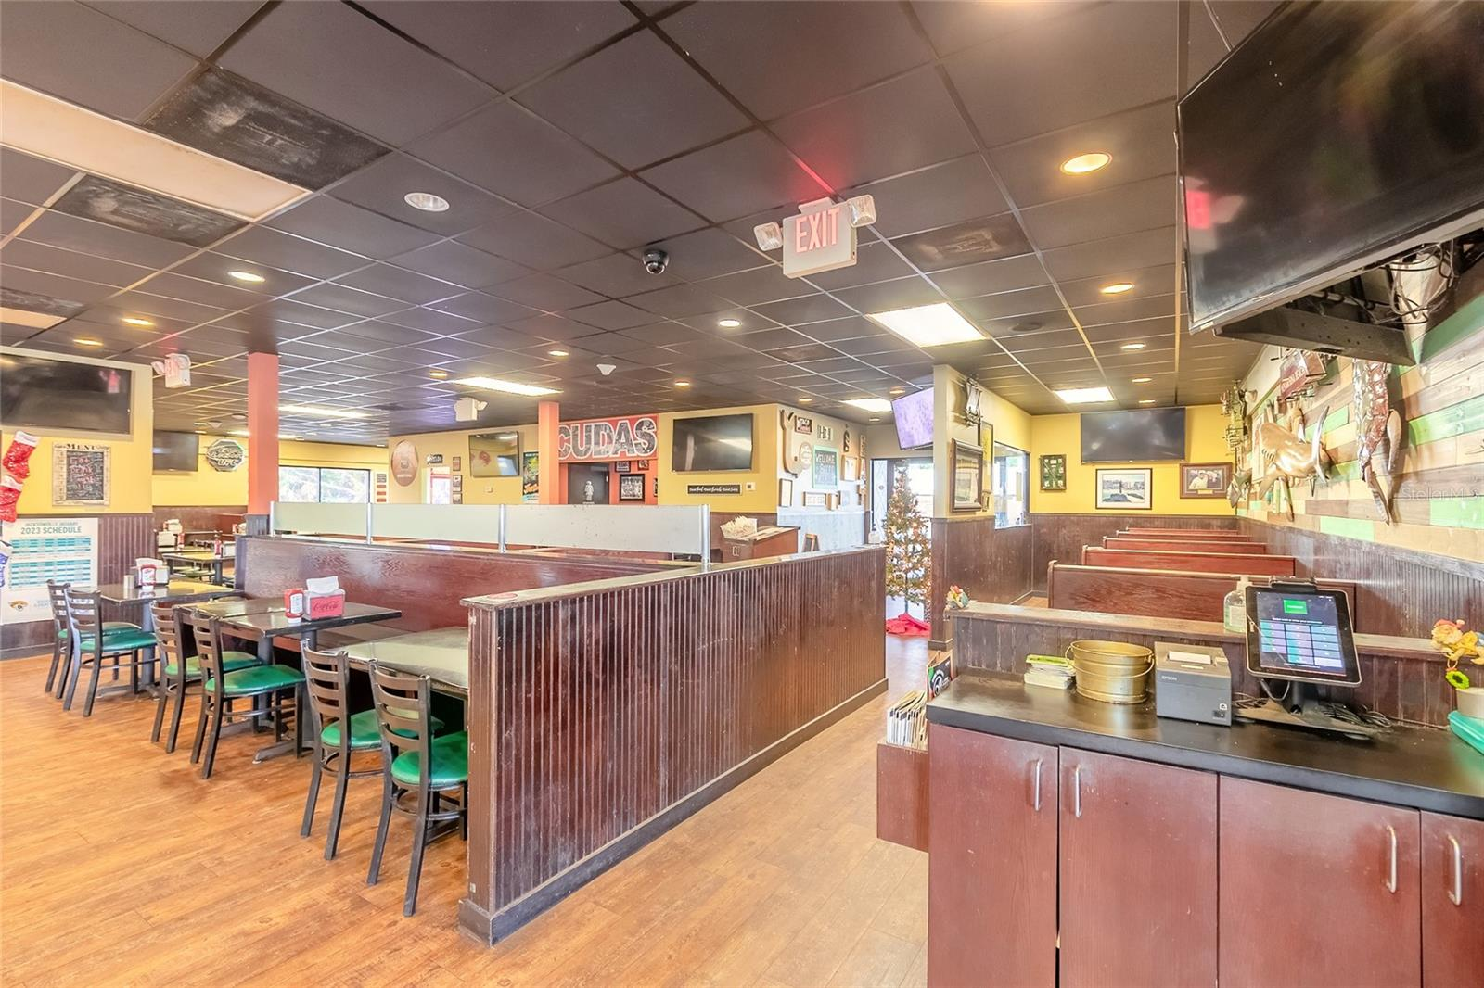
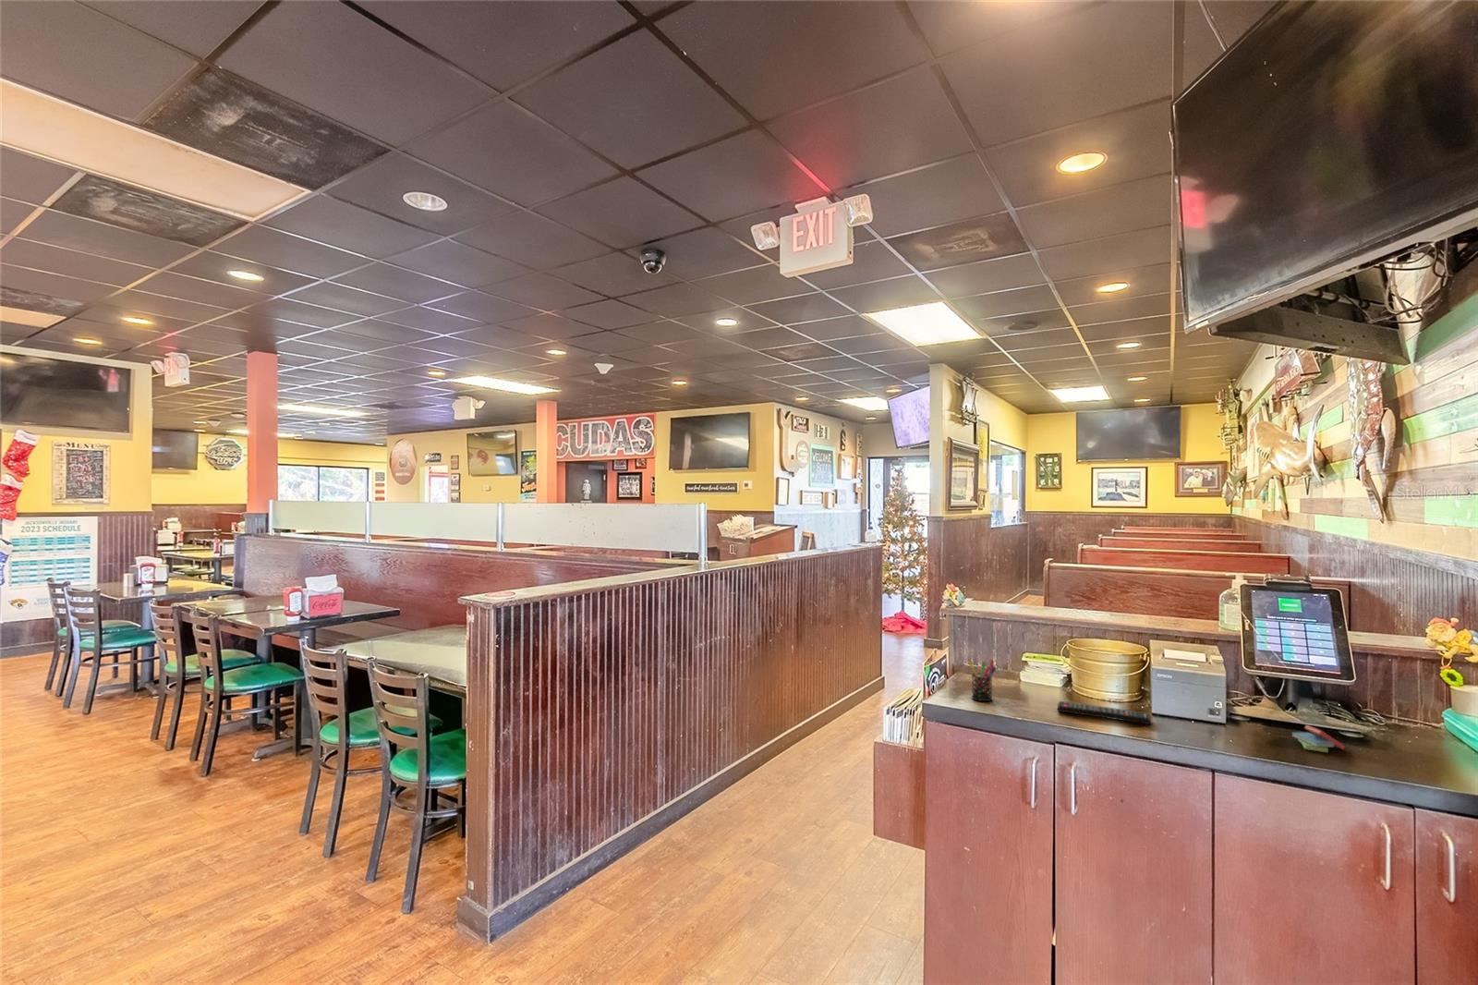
+ remote control (1102, 712)
+ pen holder (982, 677)
+ sticky notes (1319, 737)
